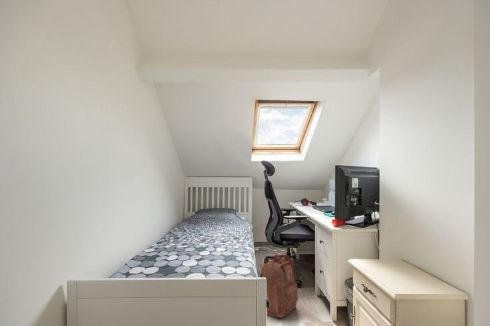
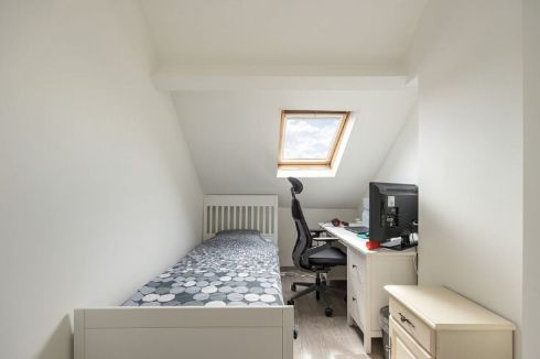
- backpack (277, 282)
